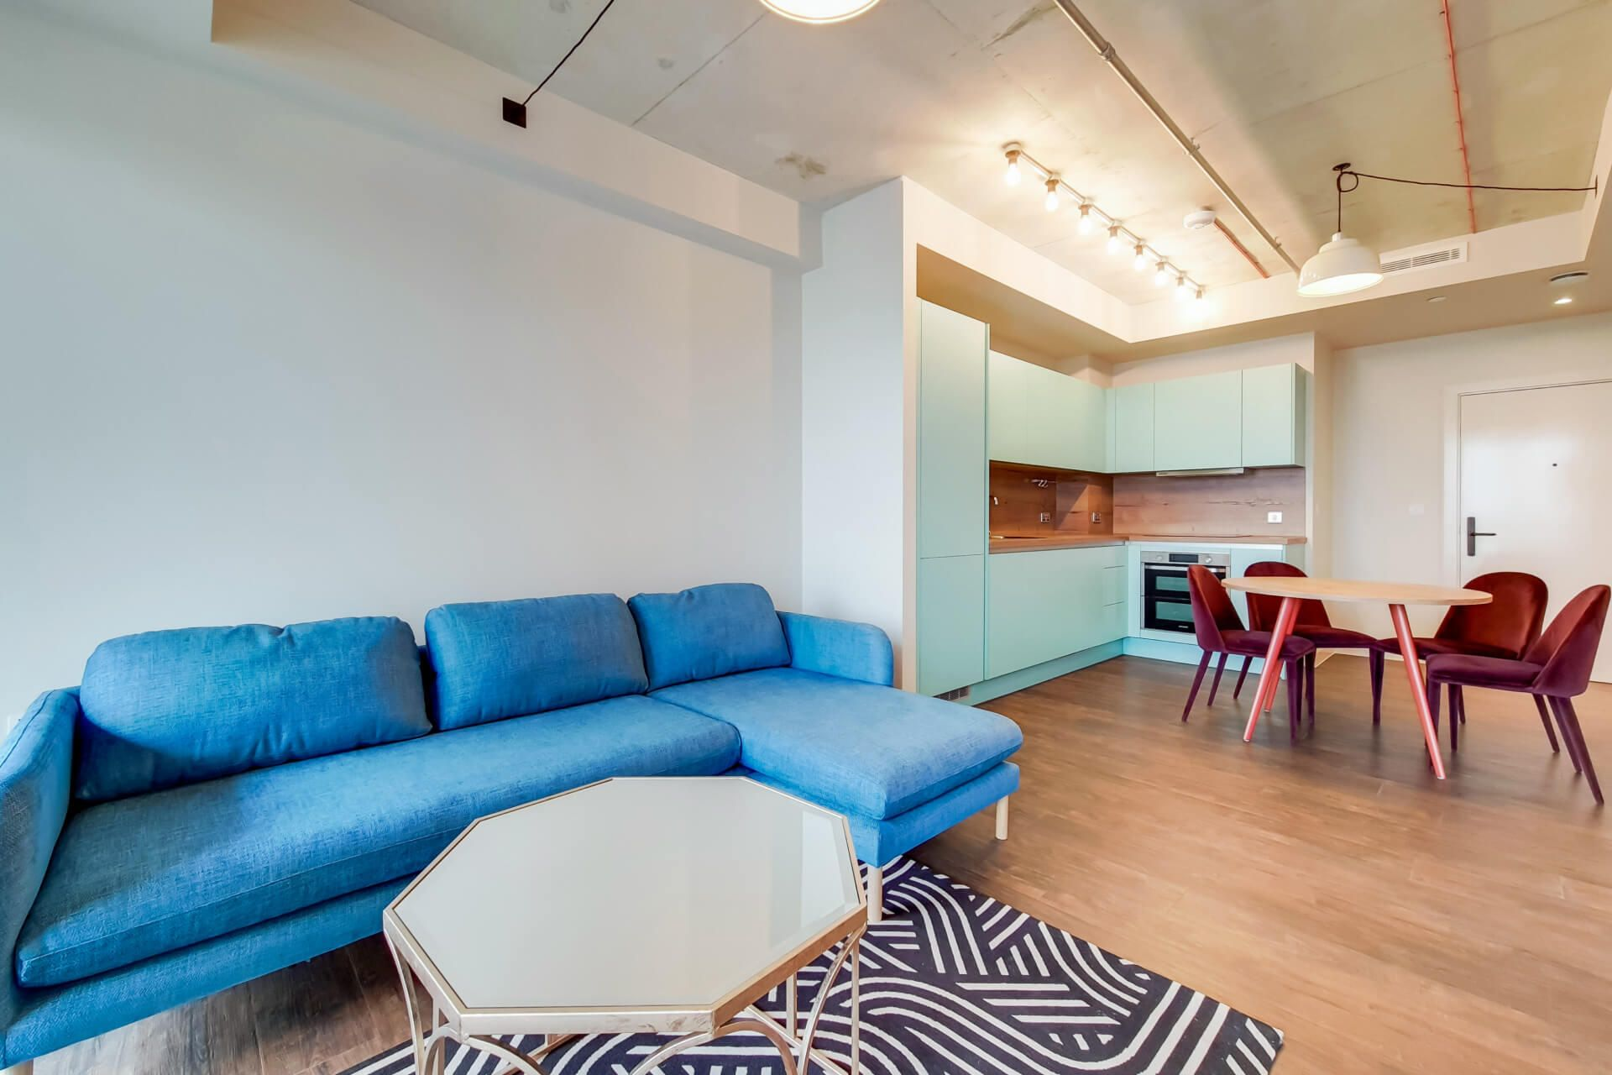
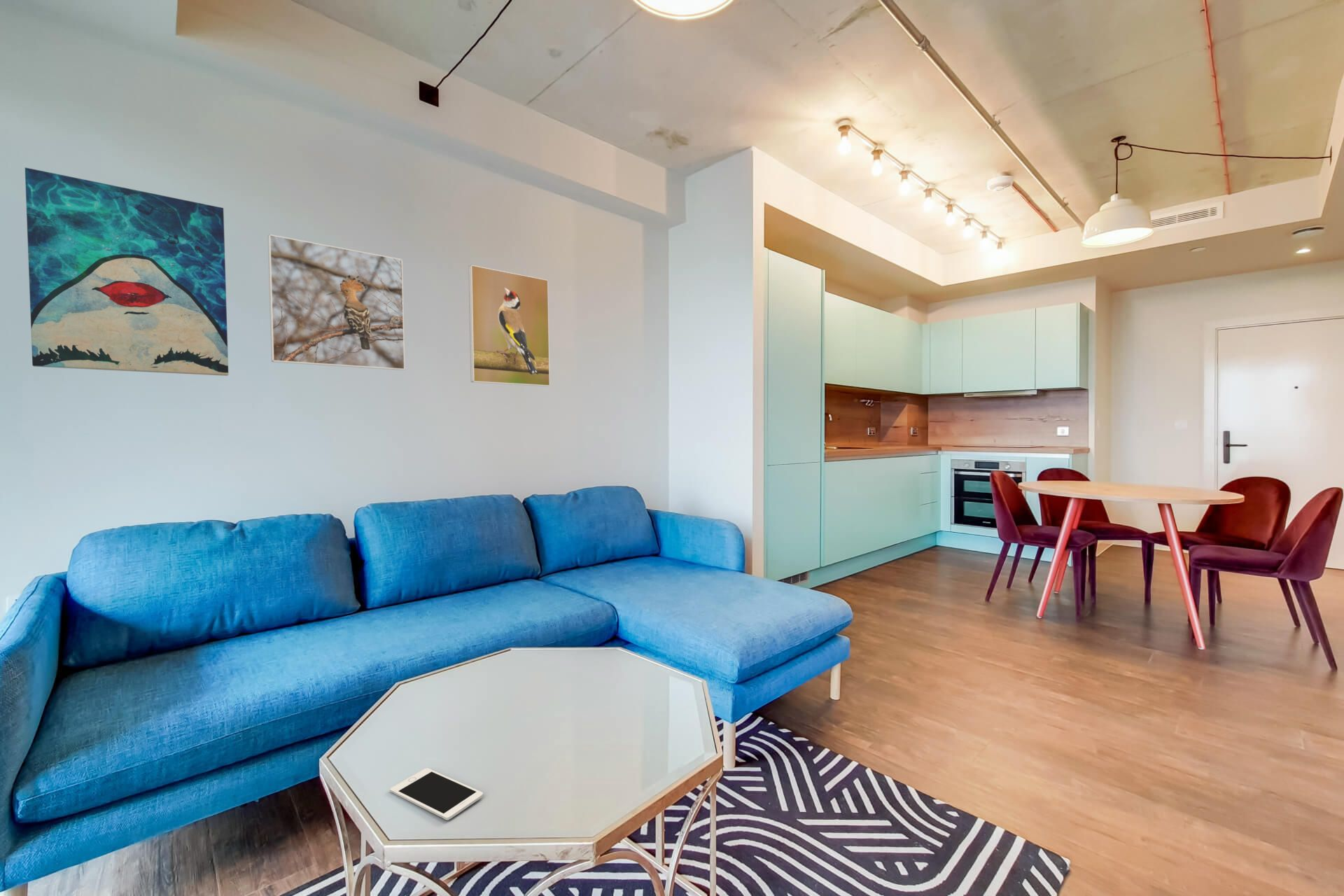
+ wall art (135, 281)
+ cell phone (436, 792)
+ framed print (341, 307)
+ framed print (511, 328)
